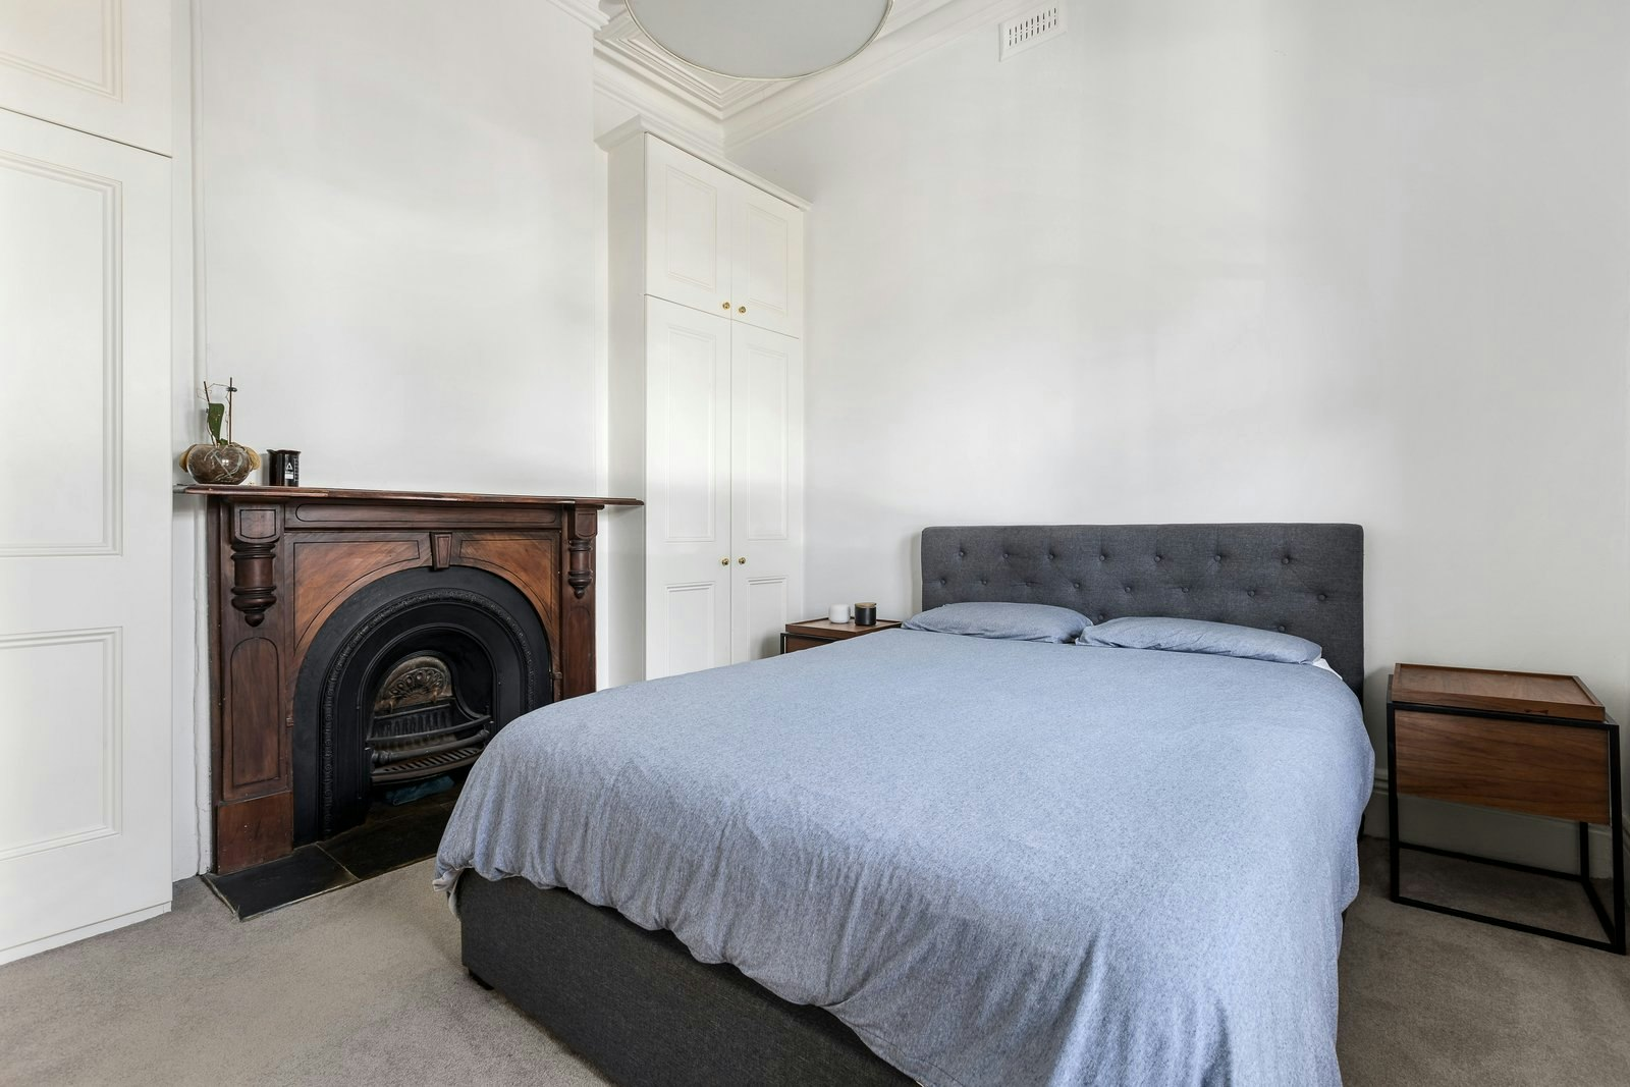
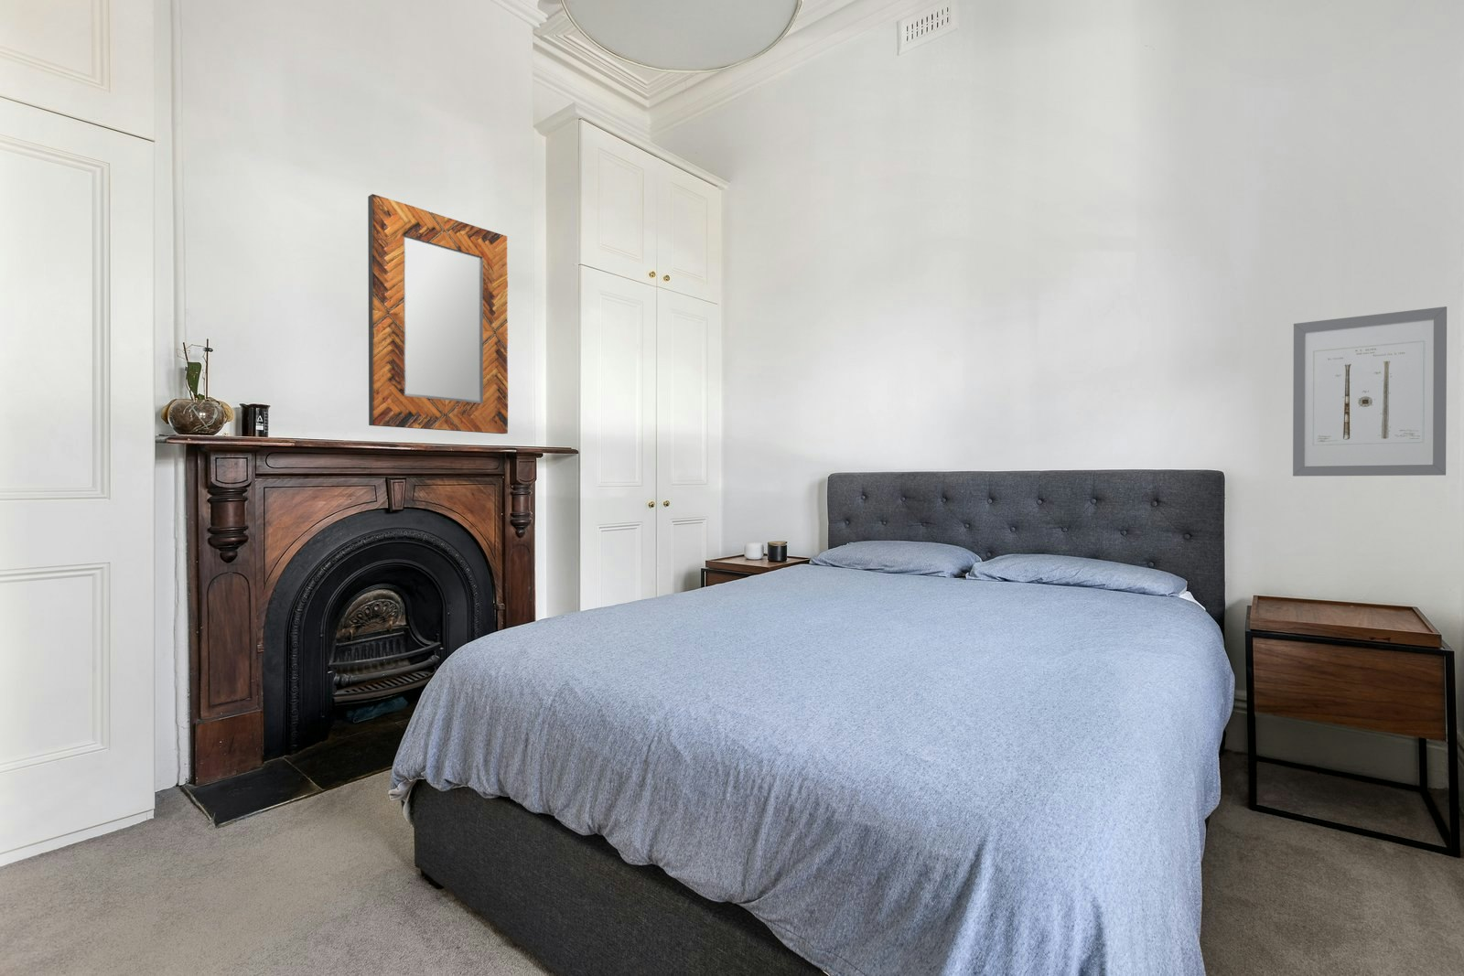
+ wall art (1365, 395)
+ home mirror (443, 324)
